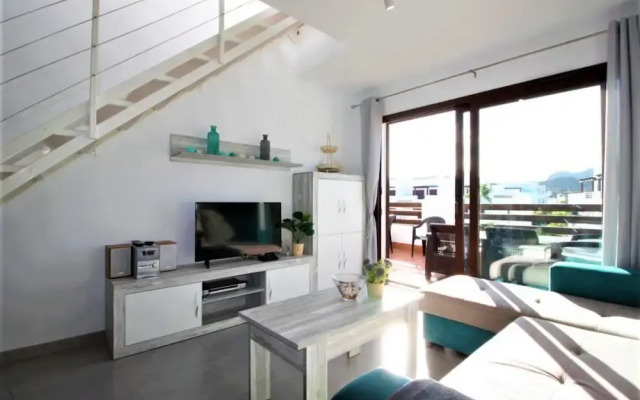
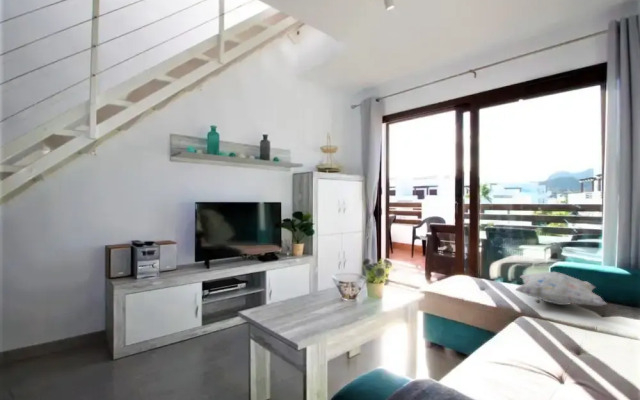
+ decorative pillow (556, 287)
